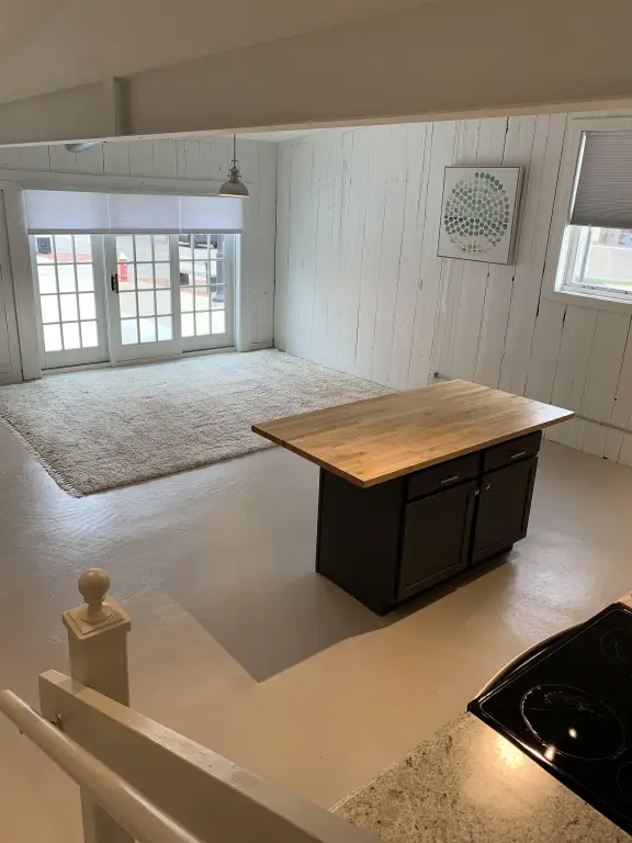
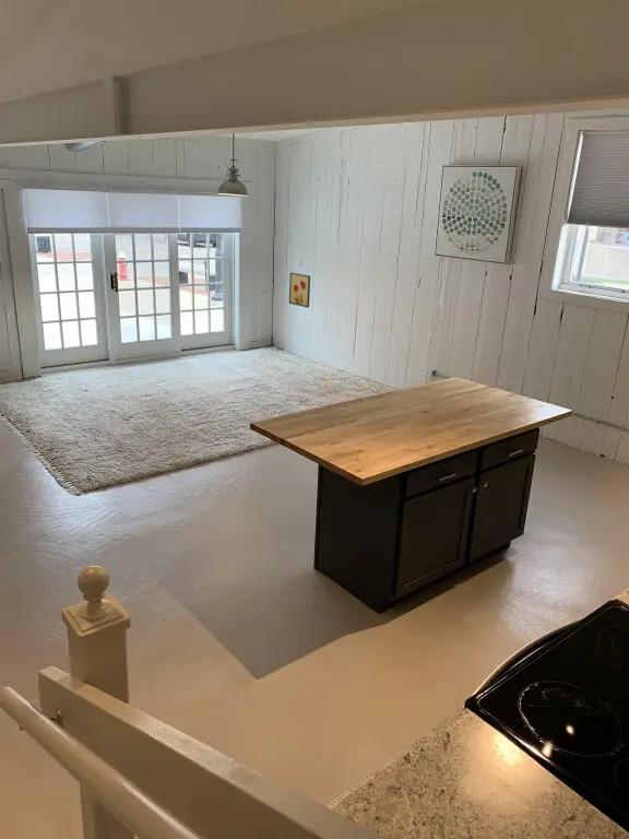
+ wall art (299, 289)
